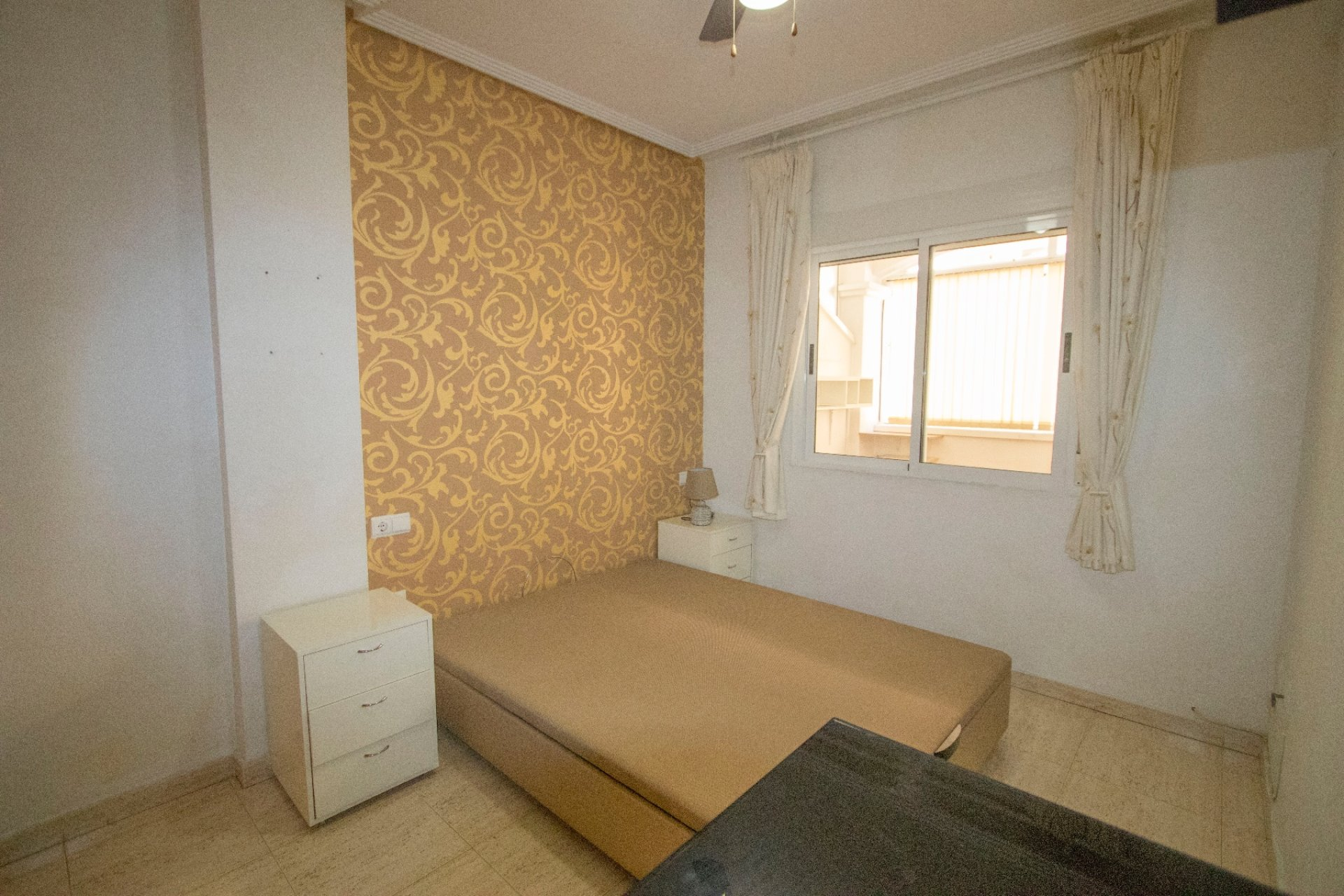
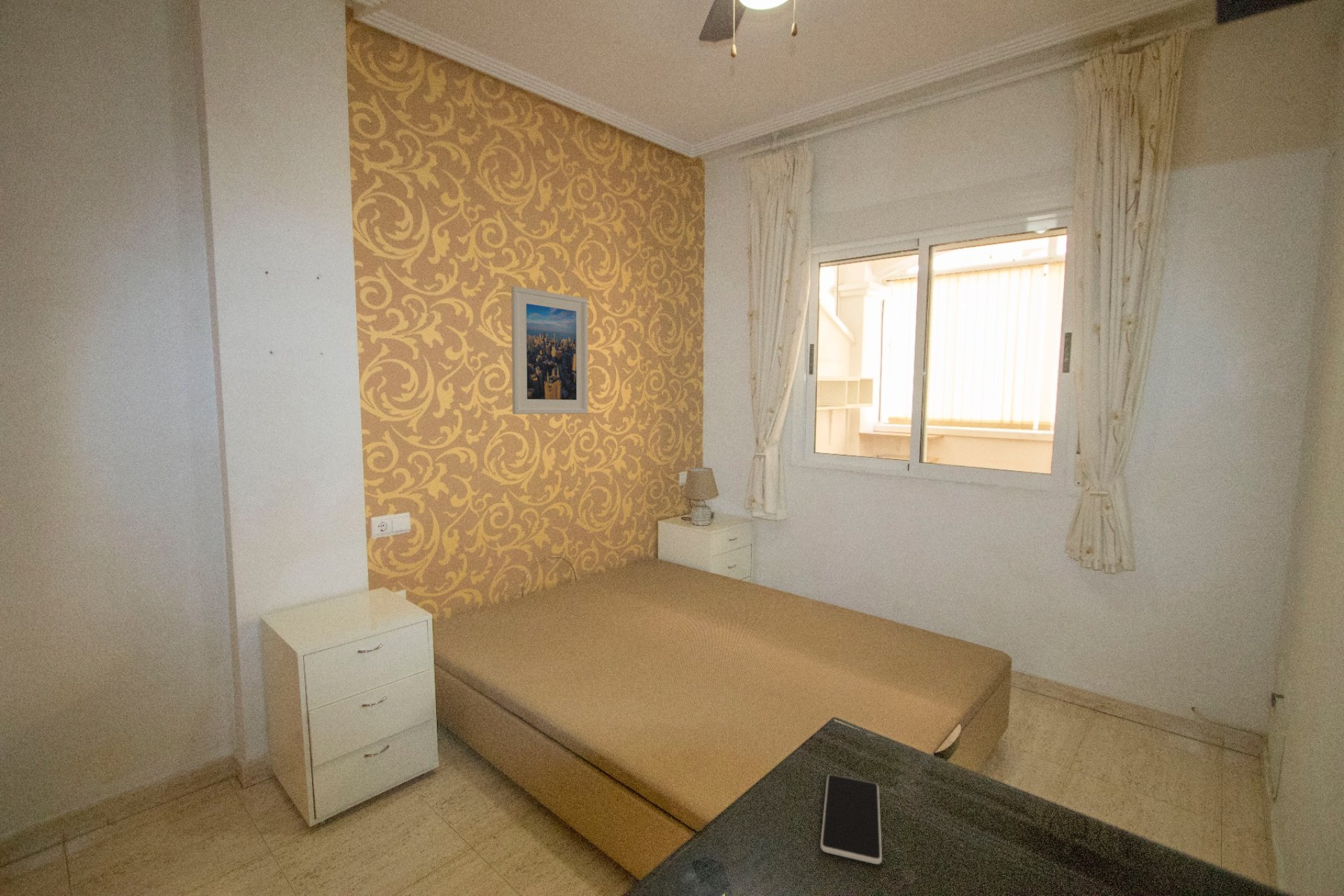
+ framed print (552, 354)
+ smartphone (851, 815)
